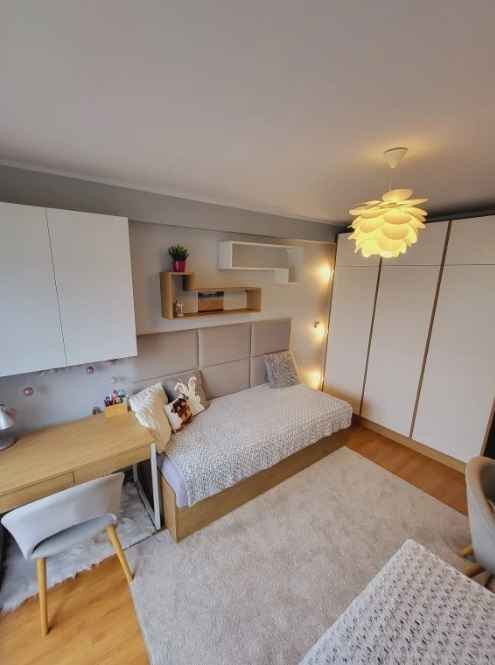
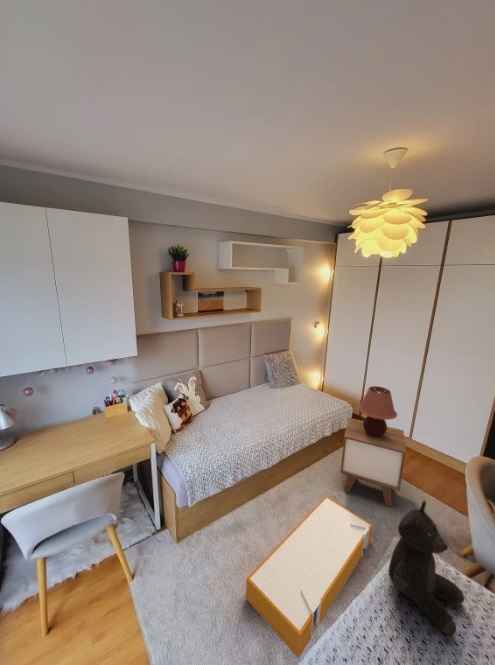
+ nightstand (370, 460)
+ table lamp (376, 411)
+ storage bin (315, 557)
+ teddy bear (429, 557)
